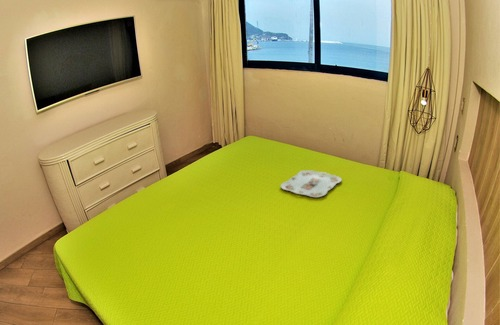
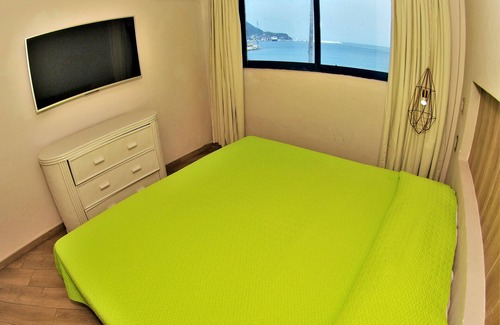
- serving tray (311, 183)
